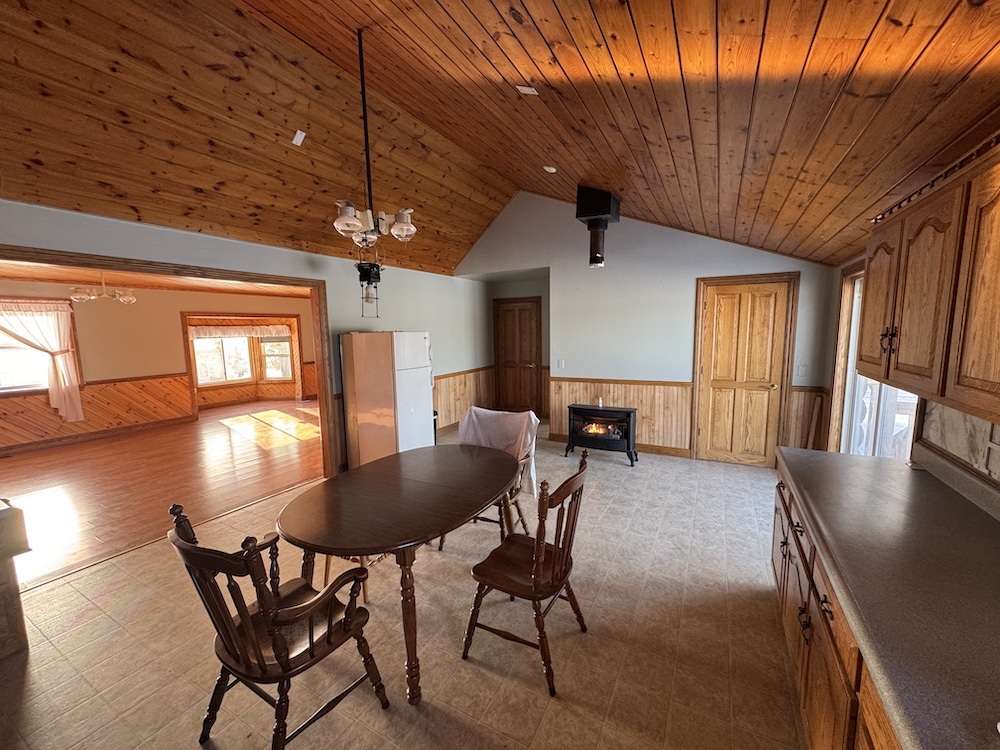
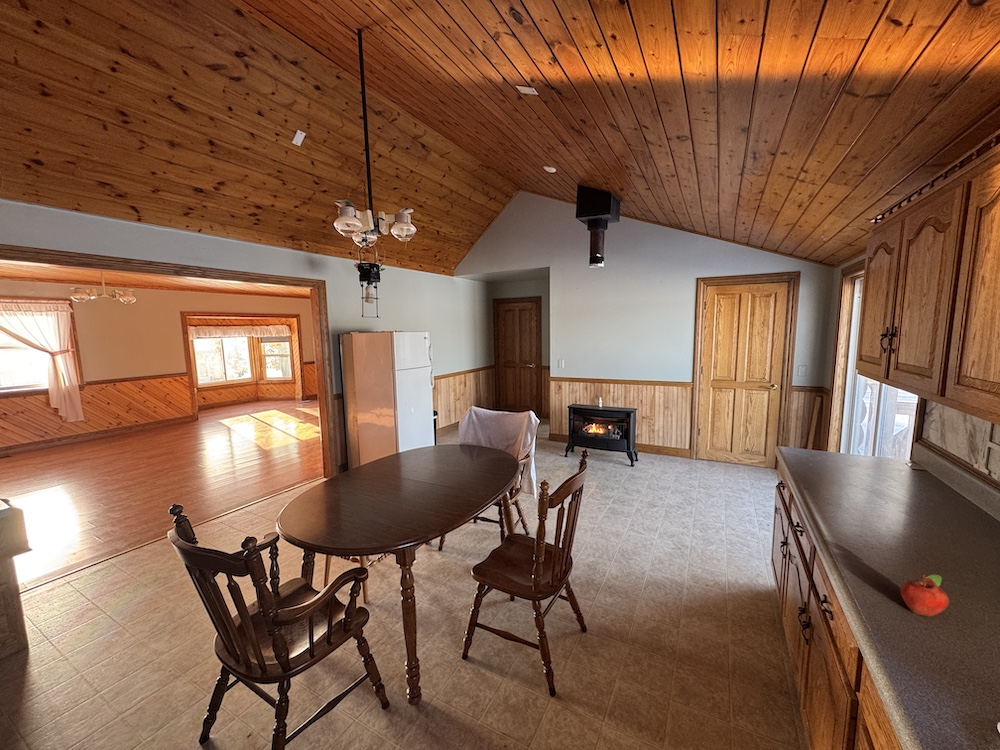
+ fruit (925, 593)
